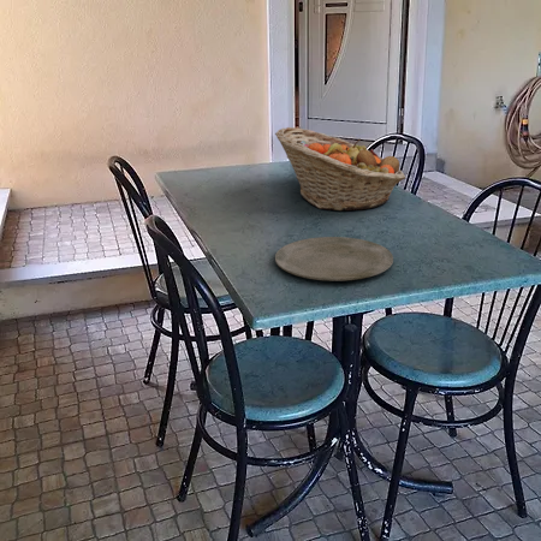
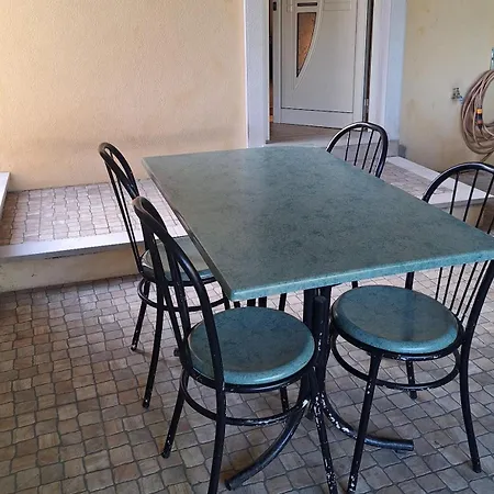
- plate (333, 258)
- fruit basket (338, 164)
